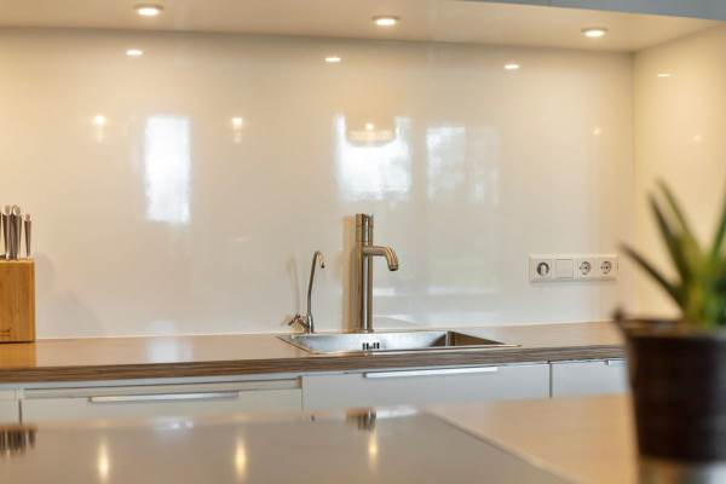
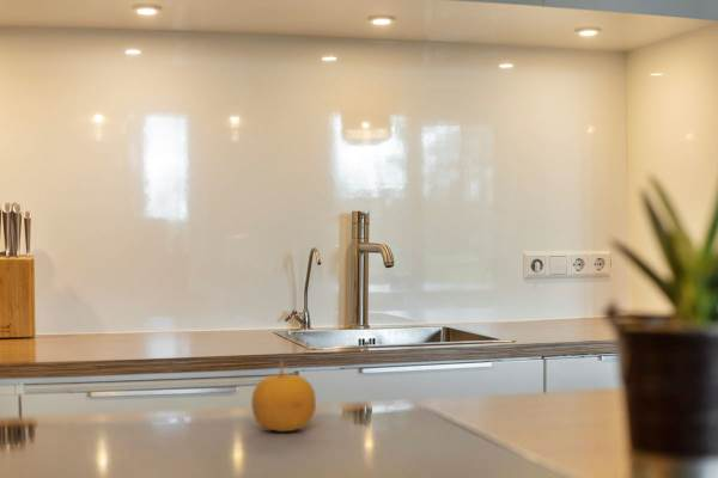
+ fruit (282, 394)
